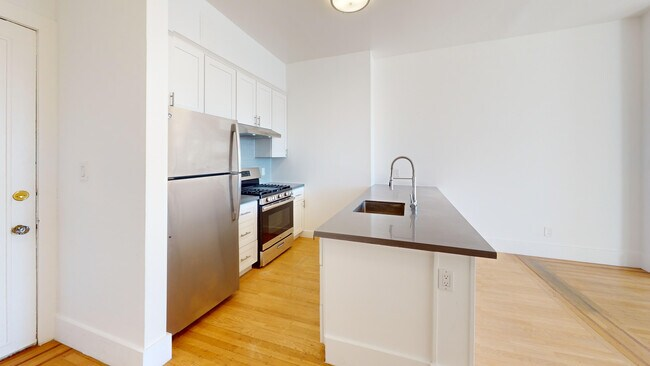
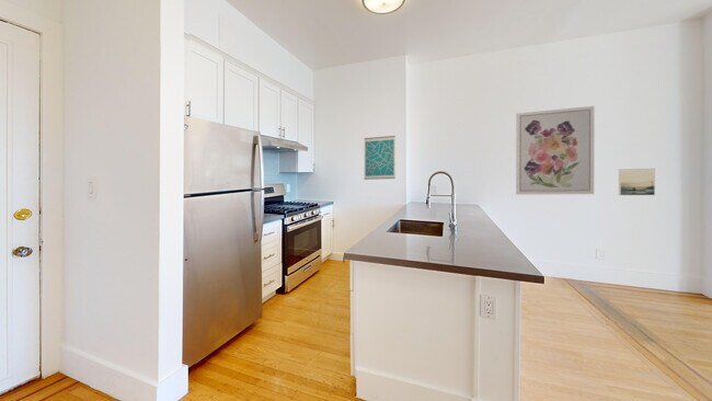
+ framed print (635, 182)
+ wall art (379, 158)
+ wall art (553, 152)
